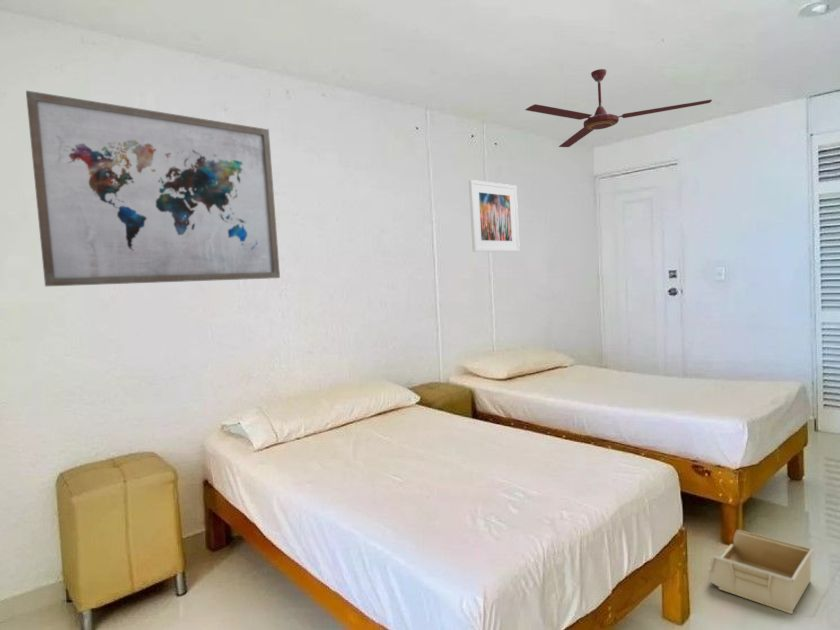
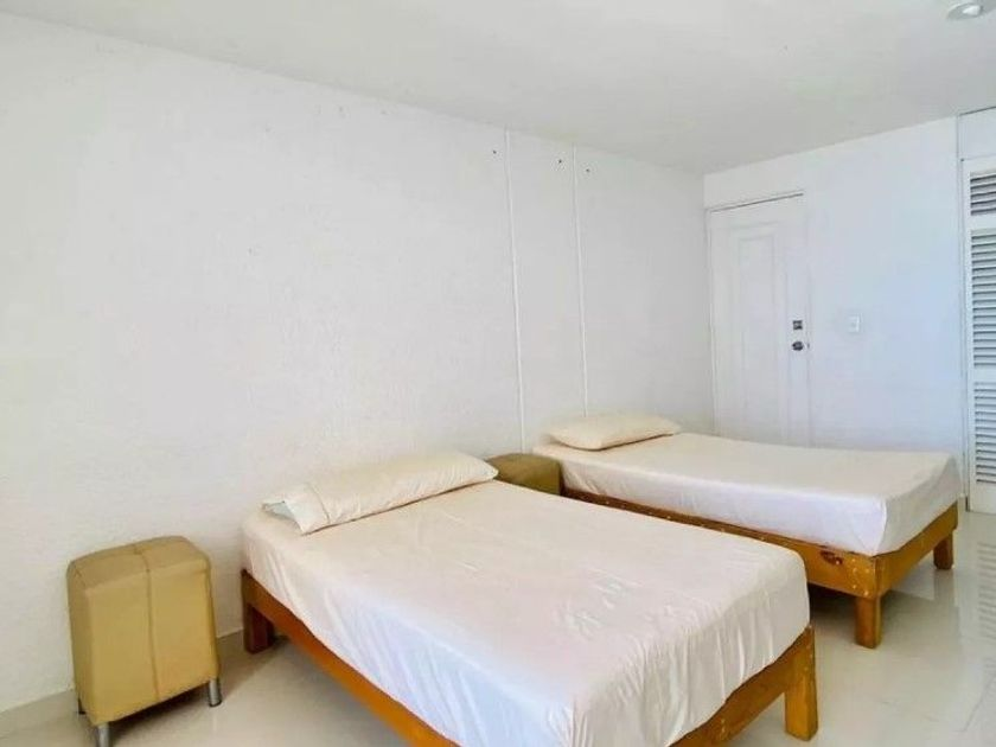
- storage bin (759, 567)
- wall art (171, 198)
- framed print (495, 217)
- ceiling fan (625, 113)
